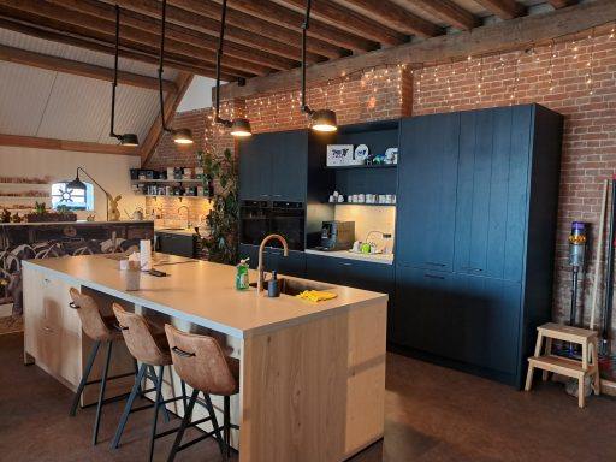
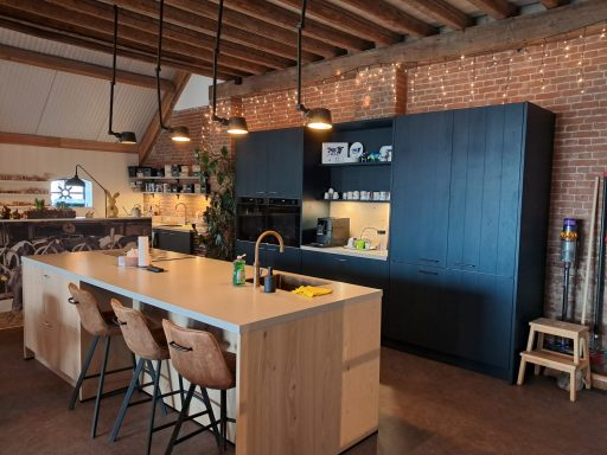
- utensil holder (136, 274)
